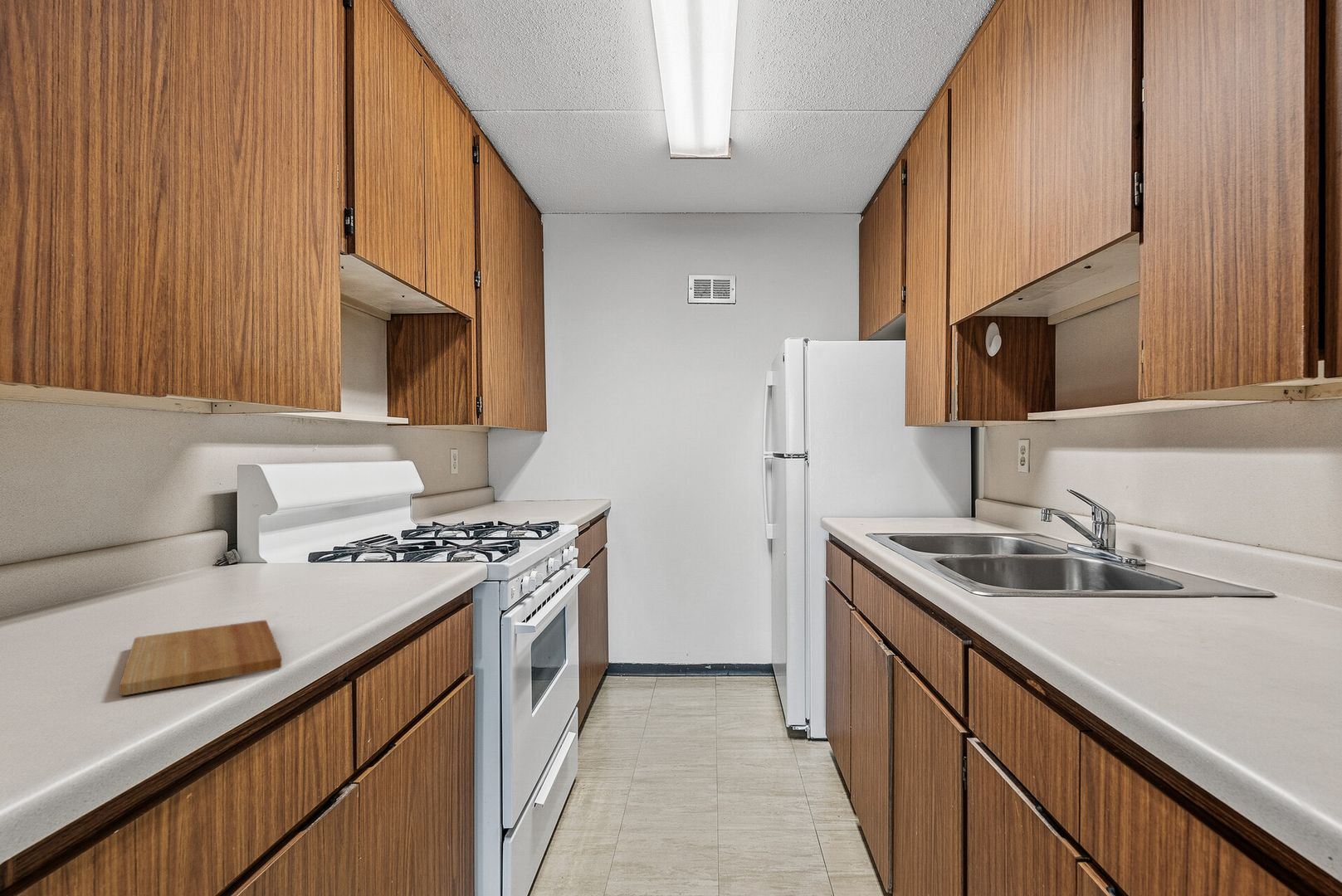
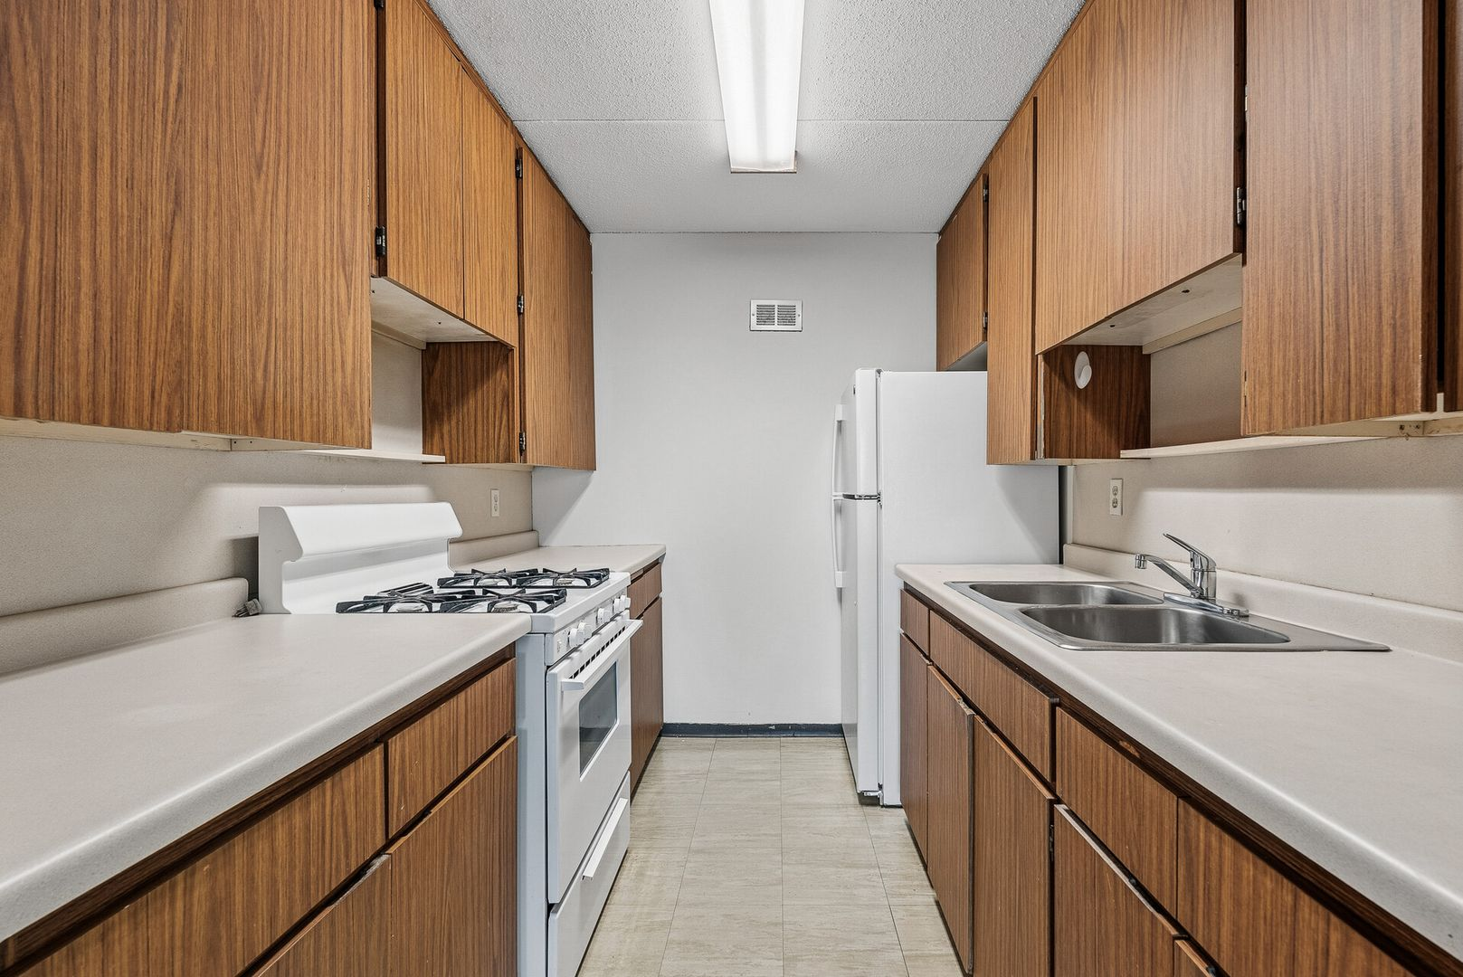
- cutting board (204, 651)
